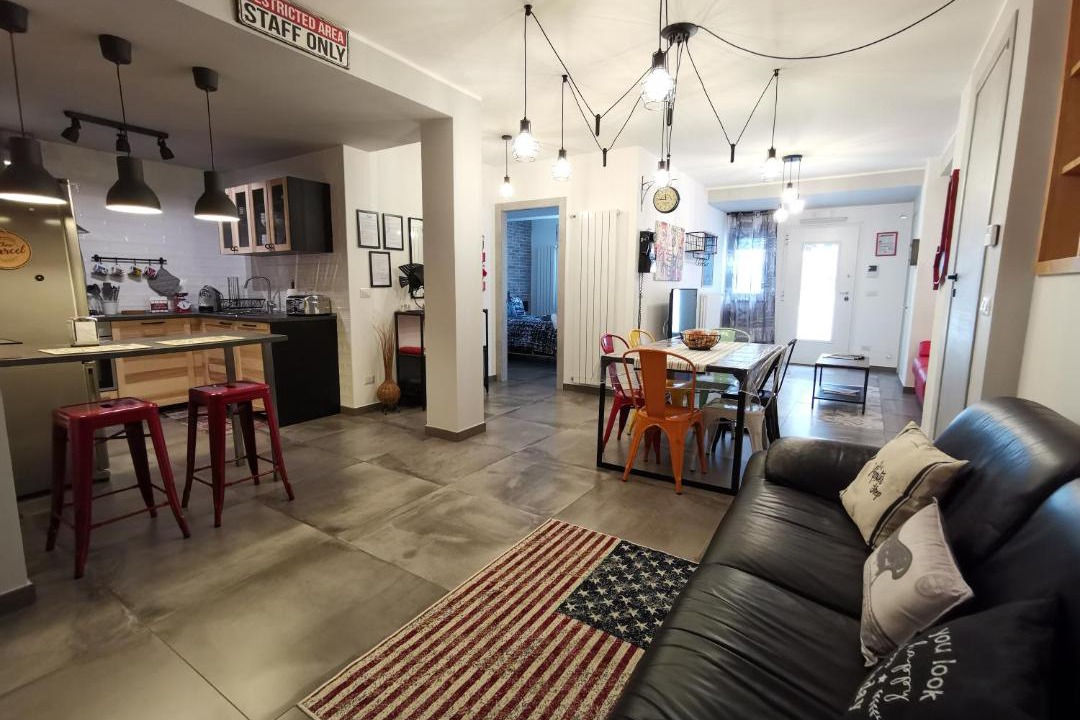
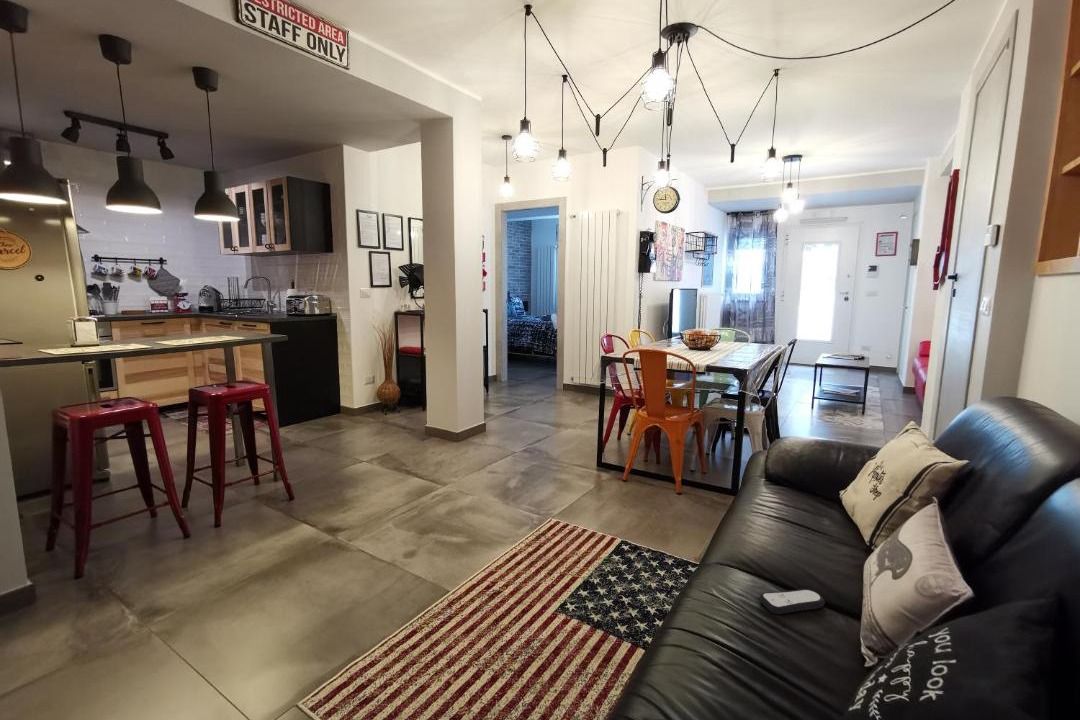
+ remote control (792, 600)
